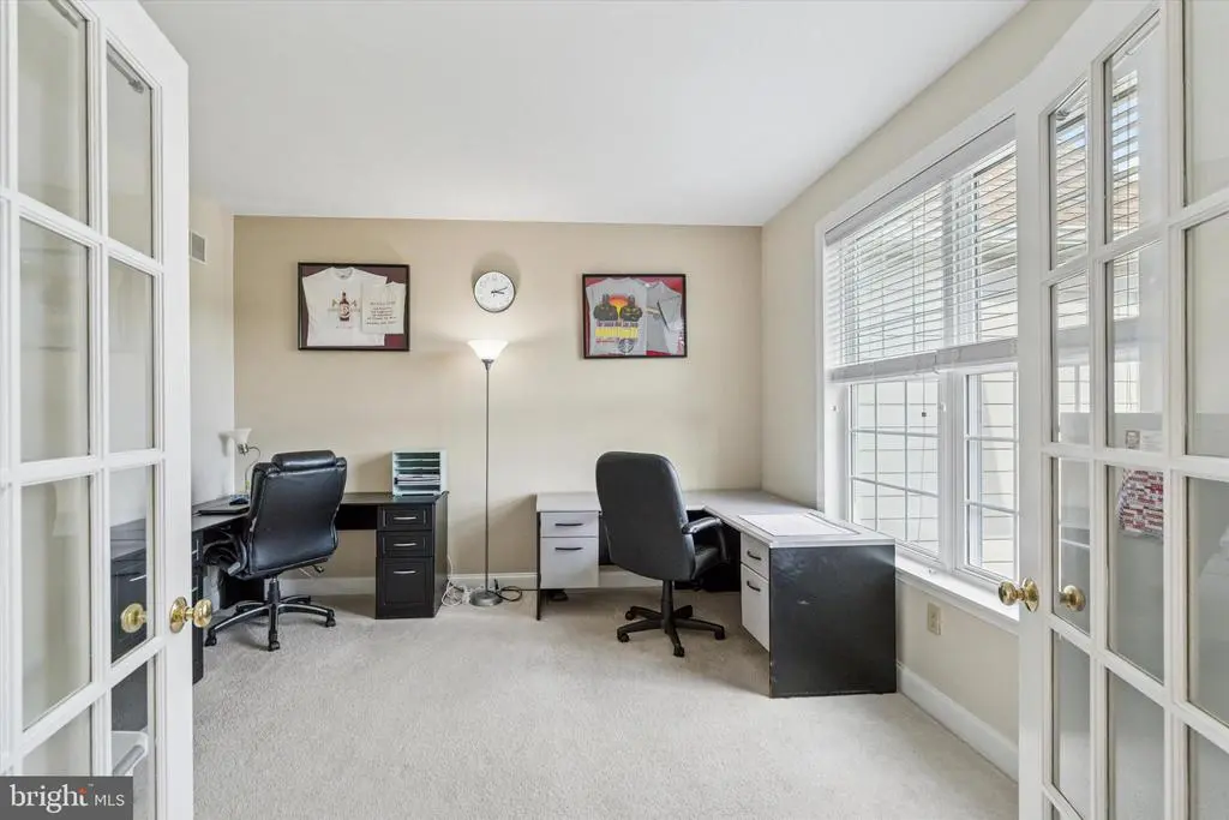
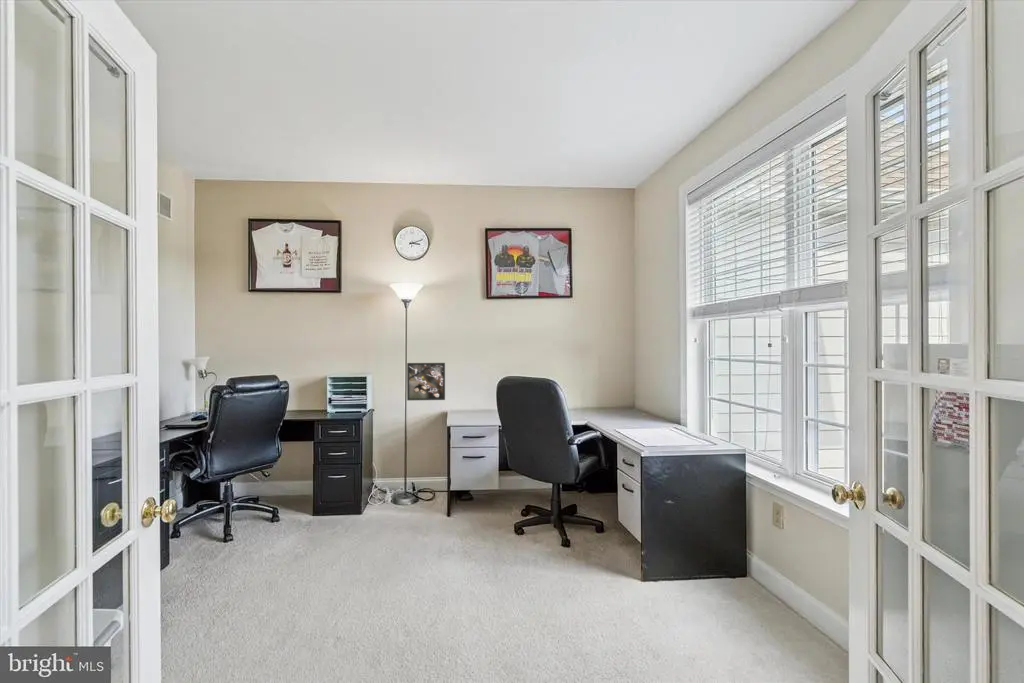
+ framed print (426, 381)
